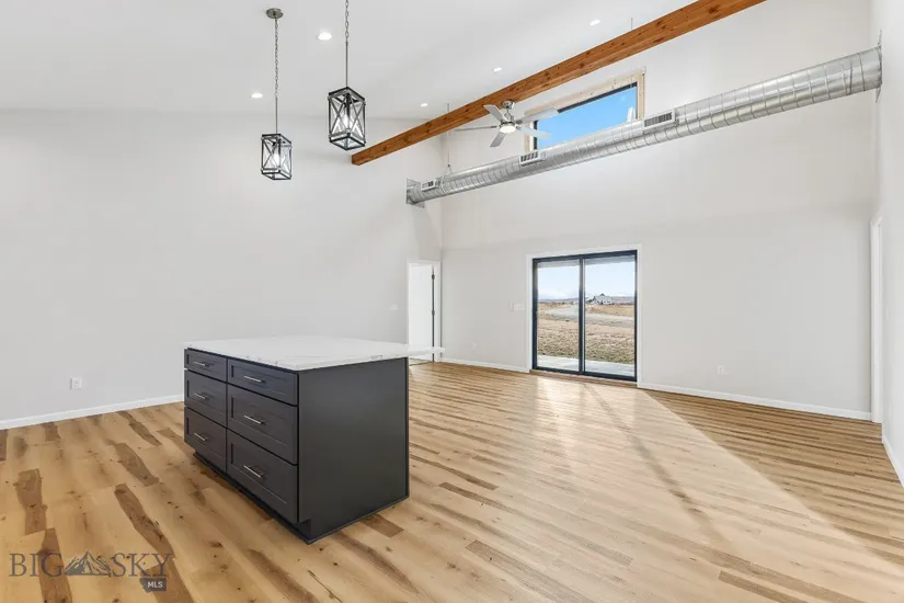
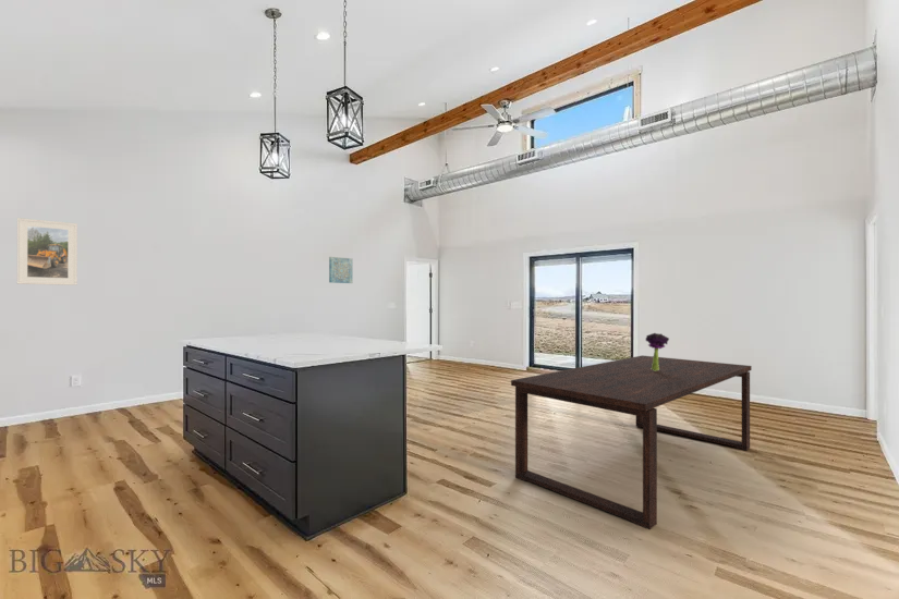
+ bouquet (656, 352)
+ dining table (643, 416)
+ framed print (48, 253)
+ wall art (341, 270)
